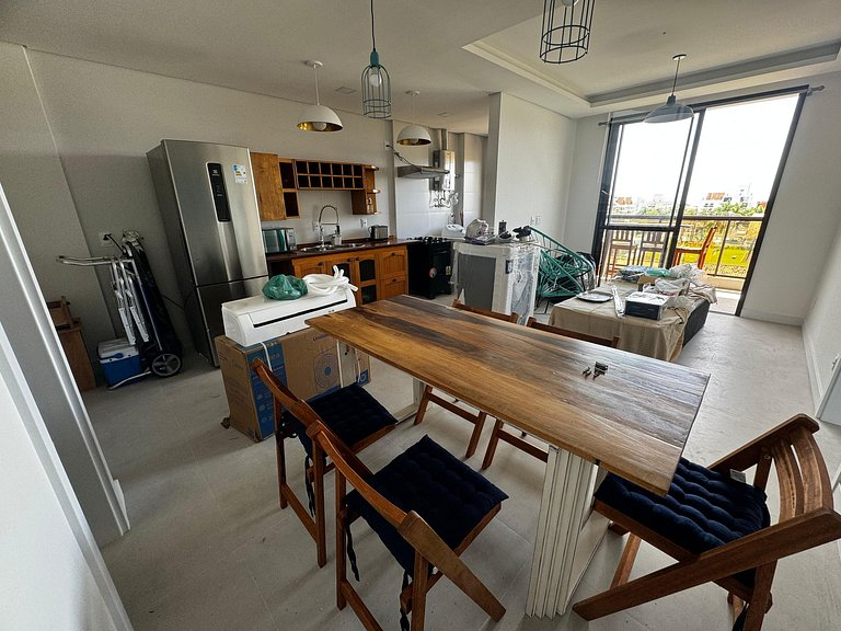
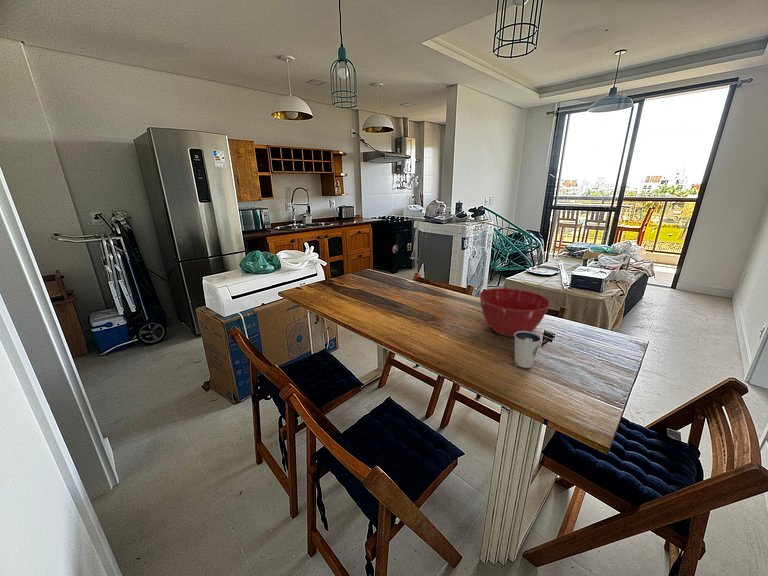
+ dixie cup (525, 350)
+ mixing bowl (511, 314)
